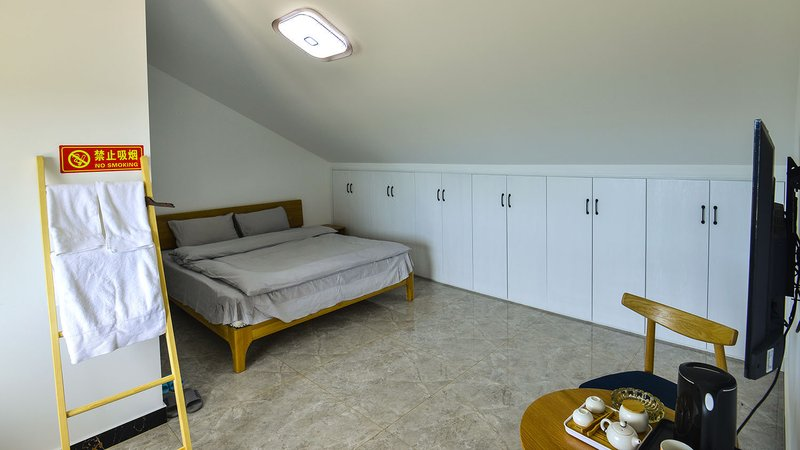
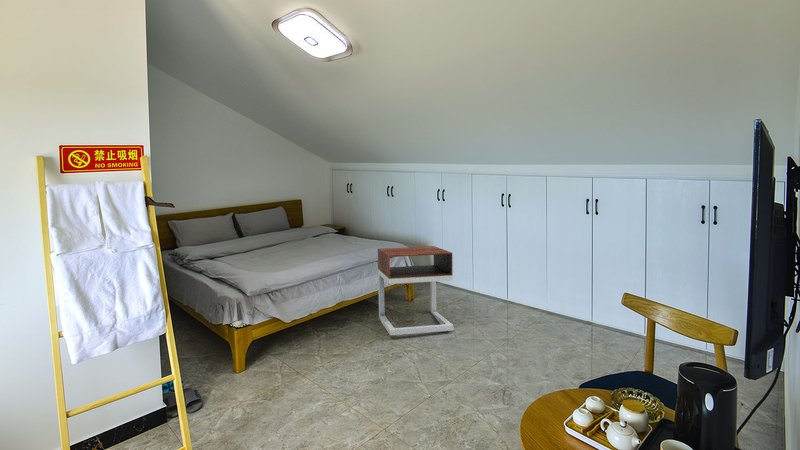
+ nightstand (413, 282)
